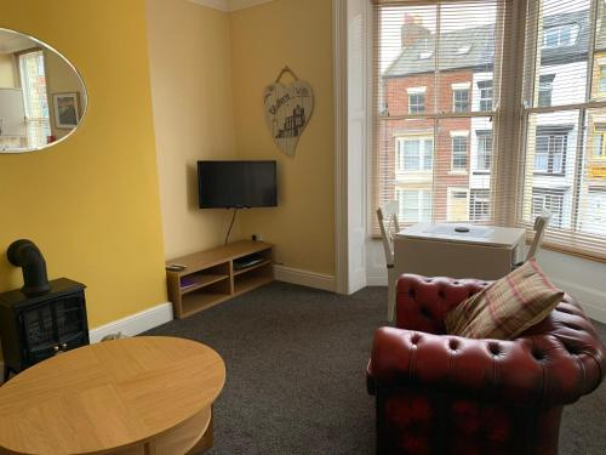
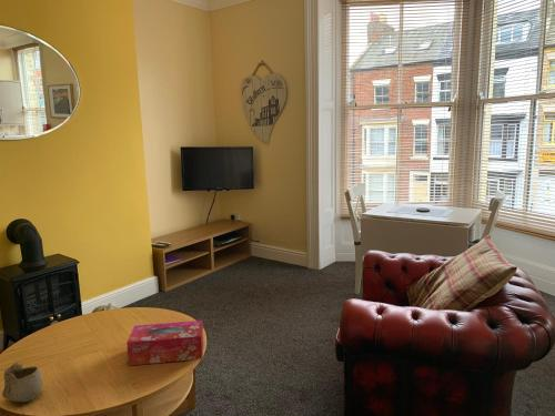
+ tissue box (167, 342)
+ mug (22, 383)
